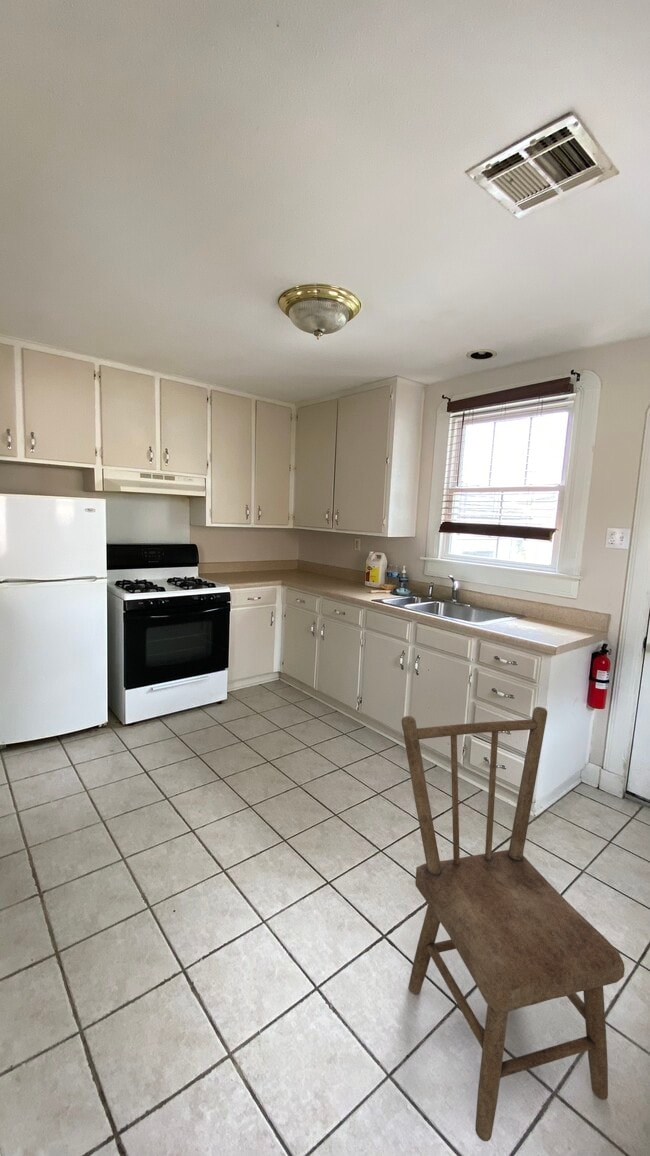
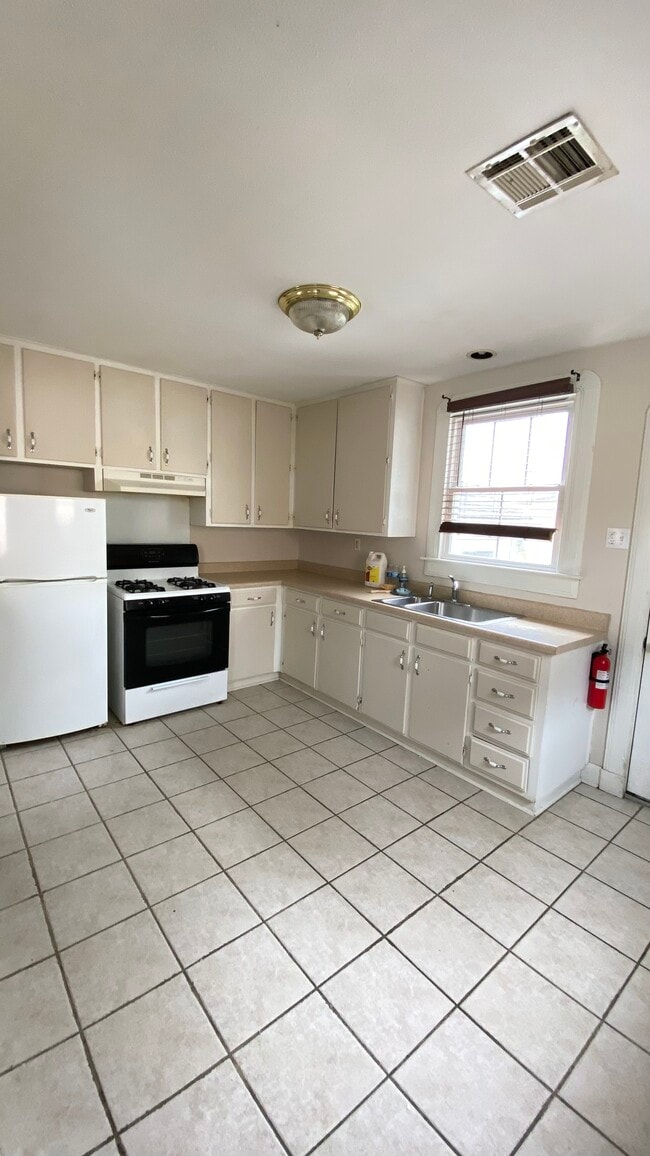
- dining chair (508, 889)
